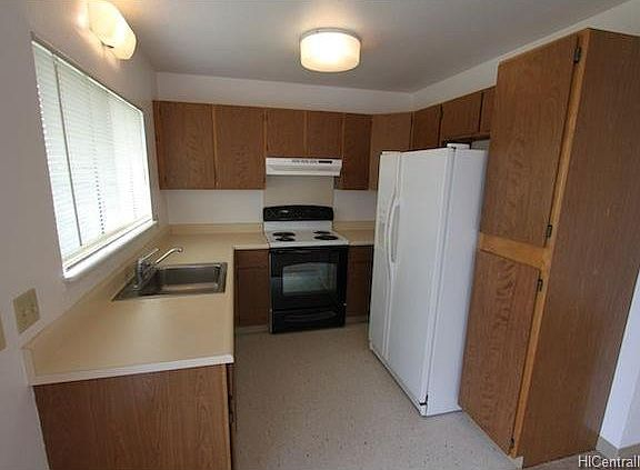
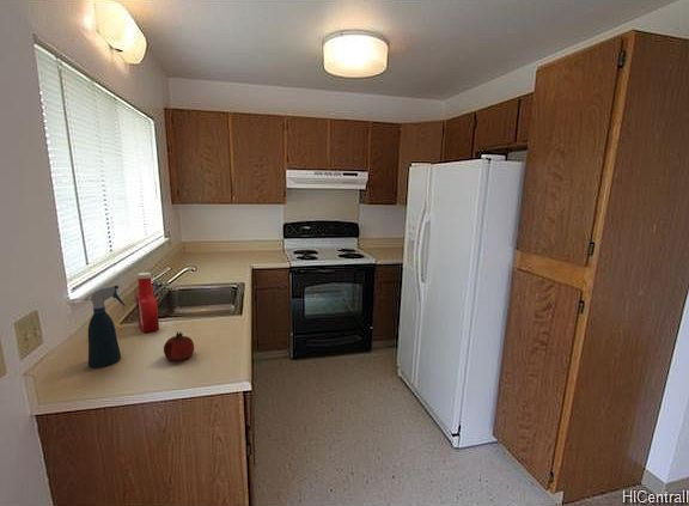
+ fruit (178, 343)
+ spray bottle (103, 323)
+ soap bottle (146, 300)
